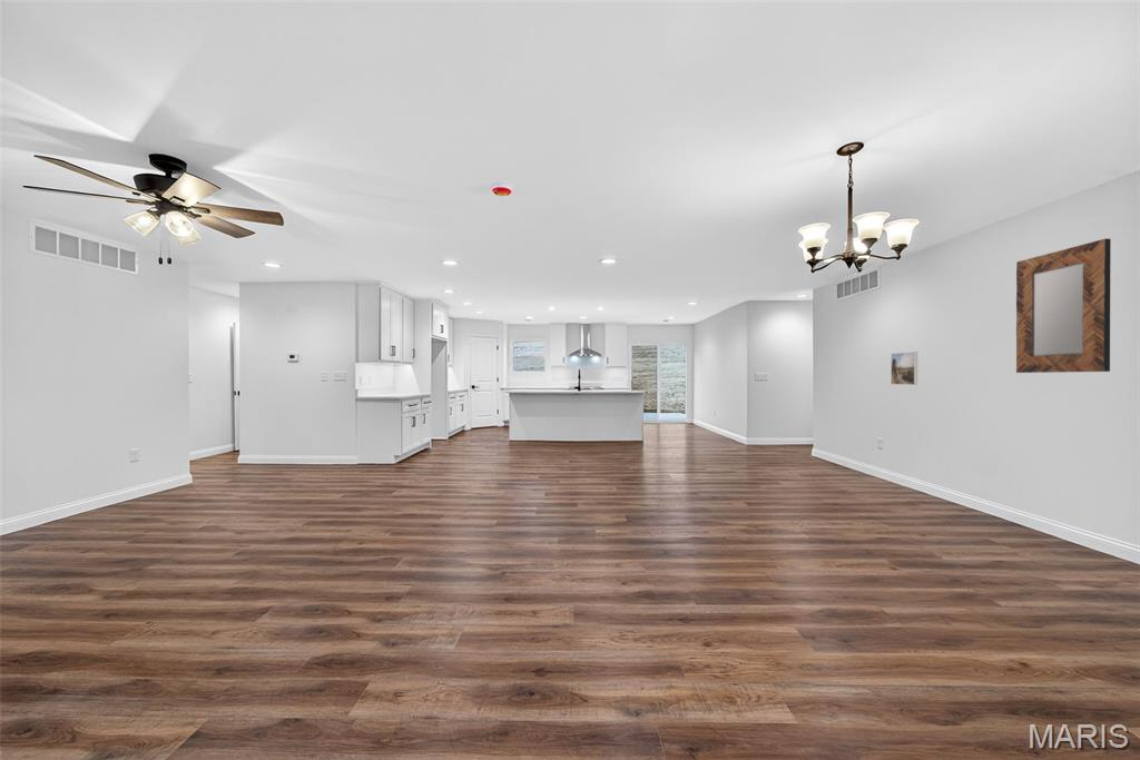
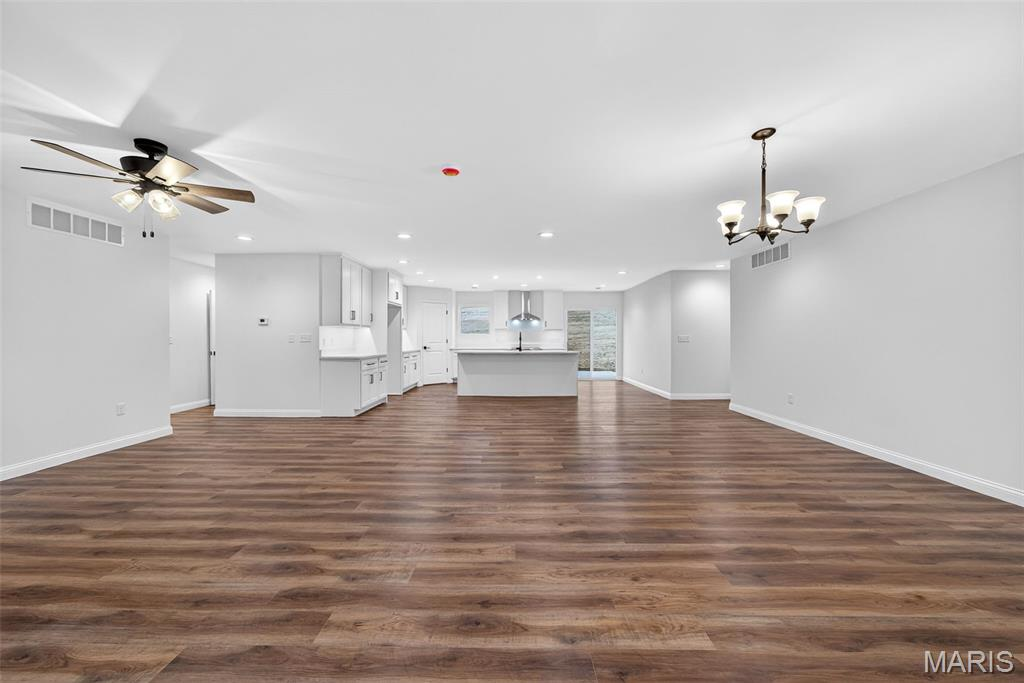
- home mirror (1059, 312)
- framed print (903, 368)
